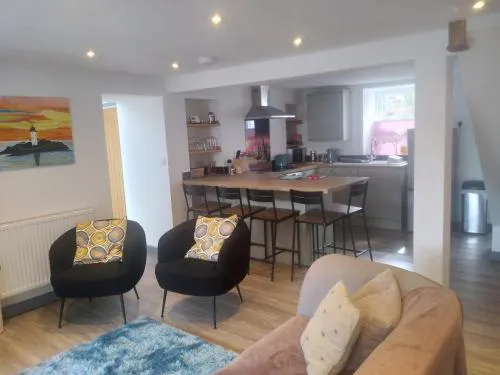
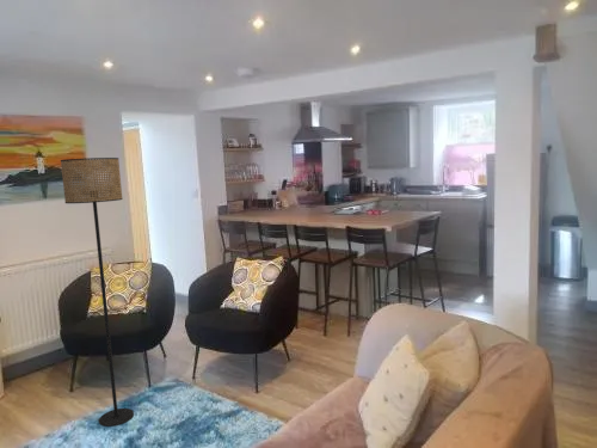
+ floor lamp (103, 293)
